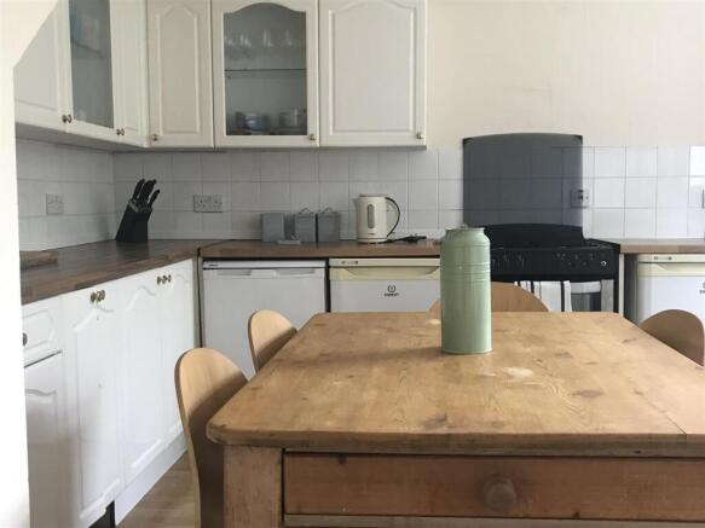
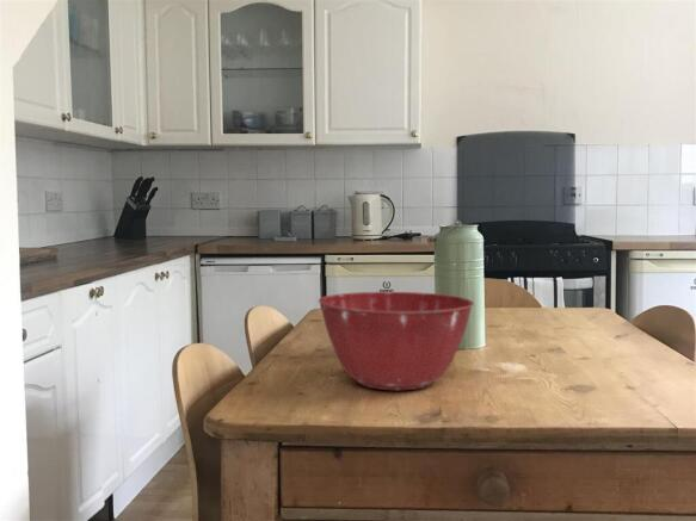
+ mixing bowl (395, 340)
